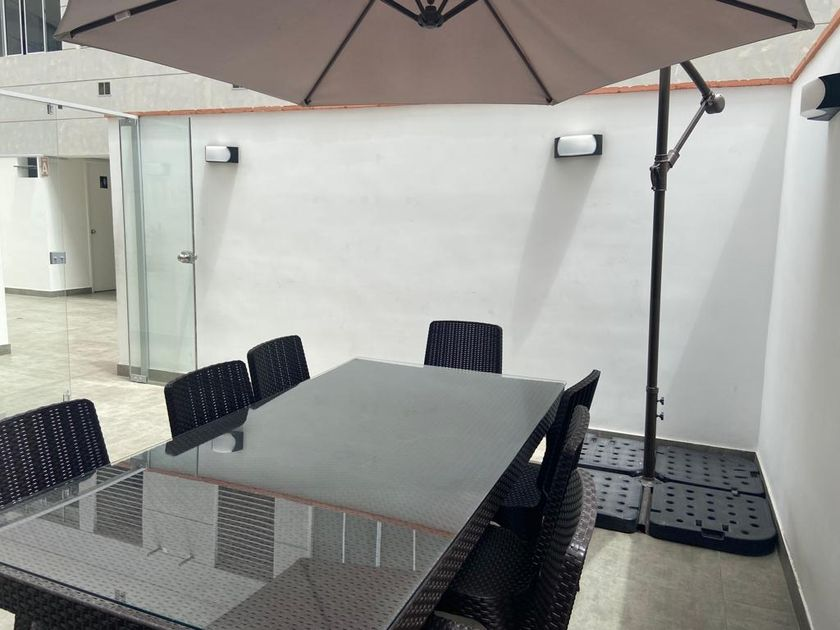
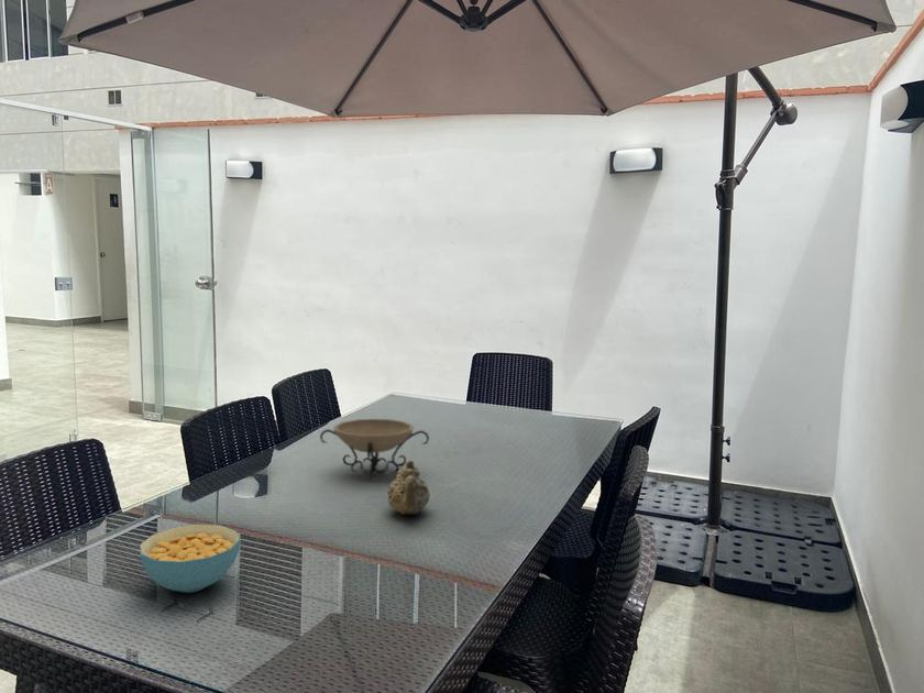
+ decorative bowl (374, 450)
+ teapot (408, 486)
+ cereal bowl (190, 563)
